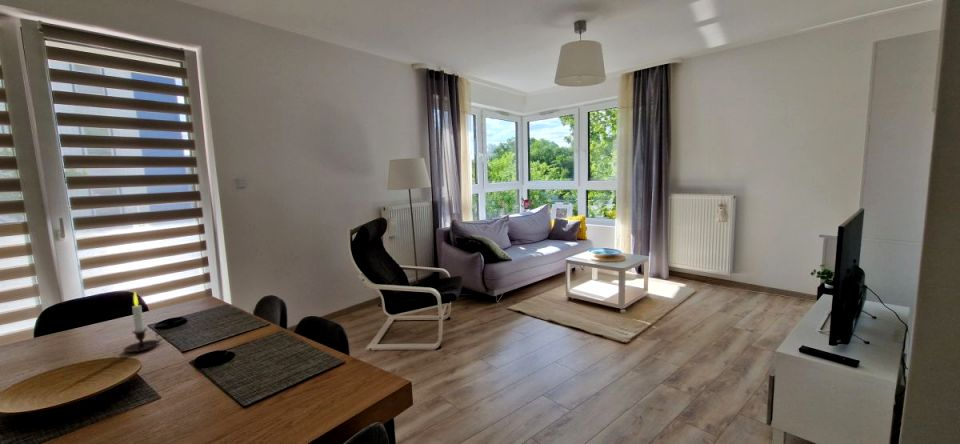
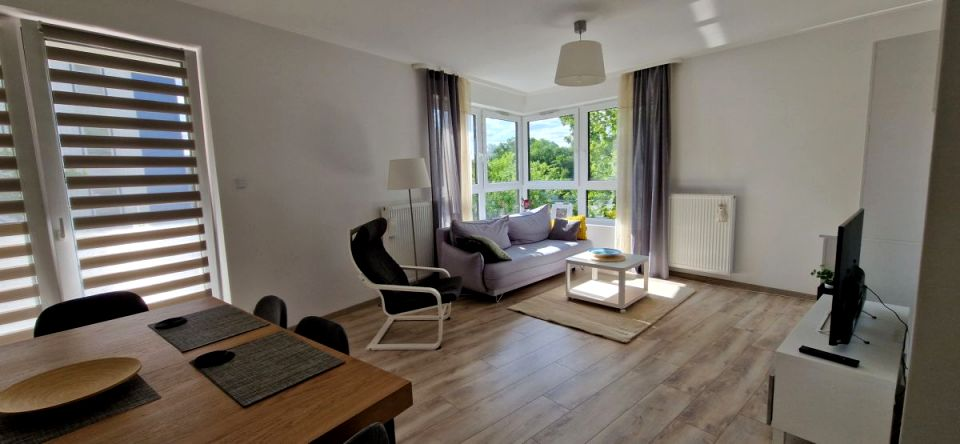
- candle (142, 318)
